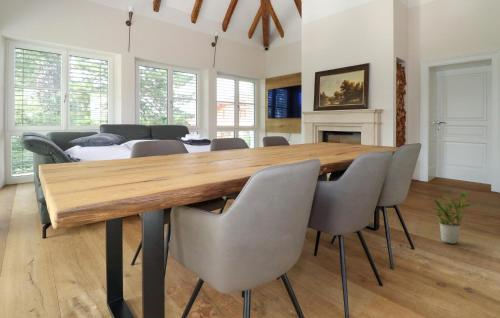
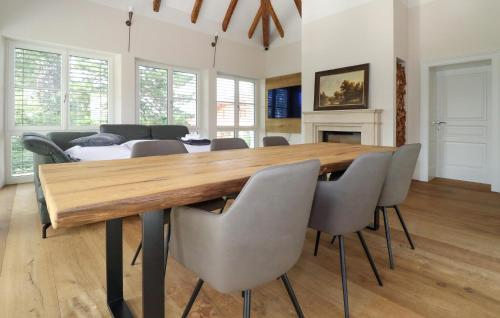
- potted plant (454, 217)
